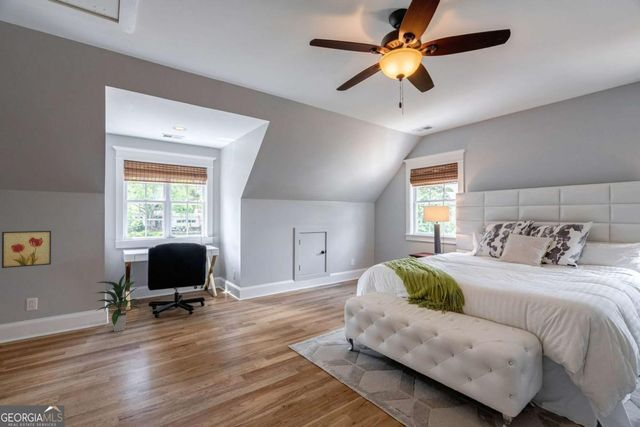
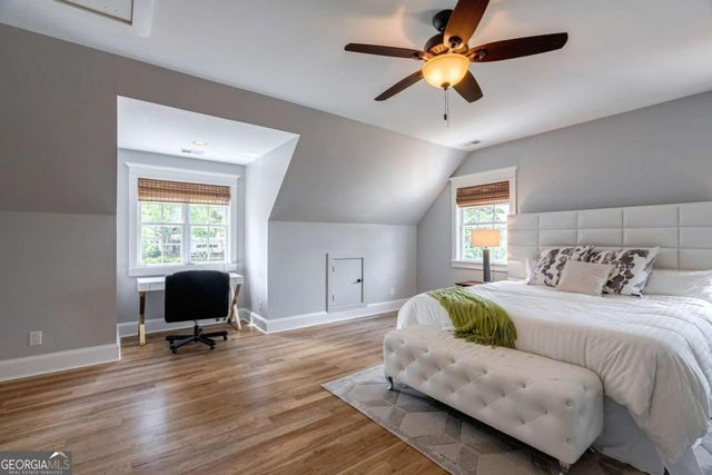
- wall art (27, 248)
- indoor plant (118, 302)
